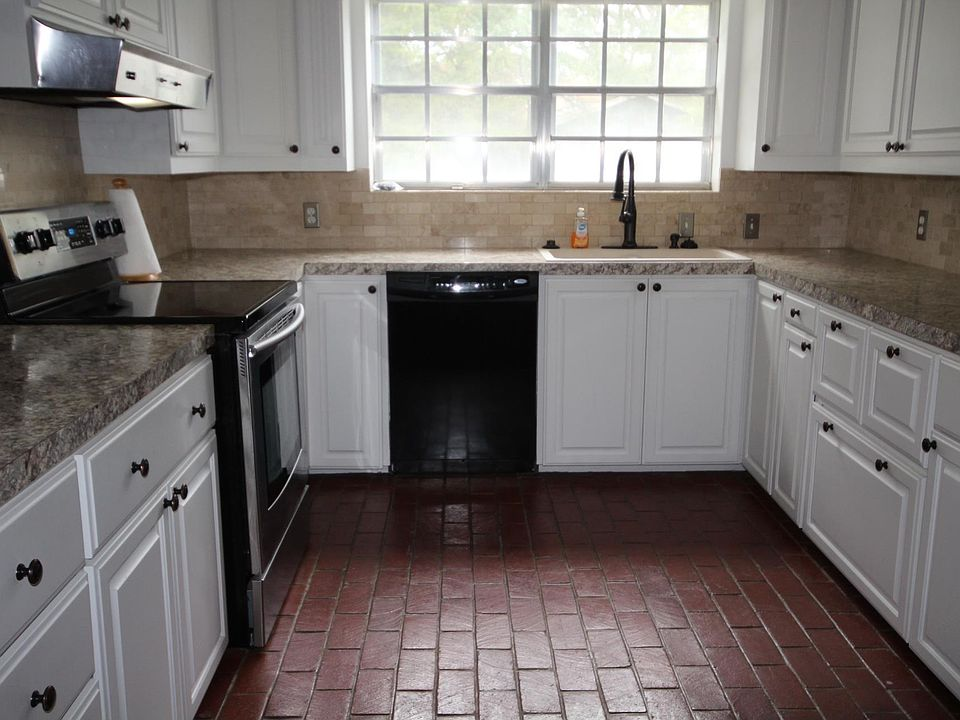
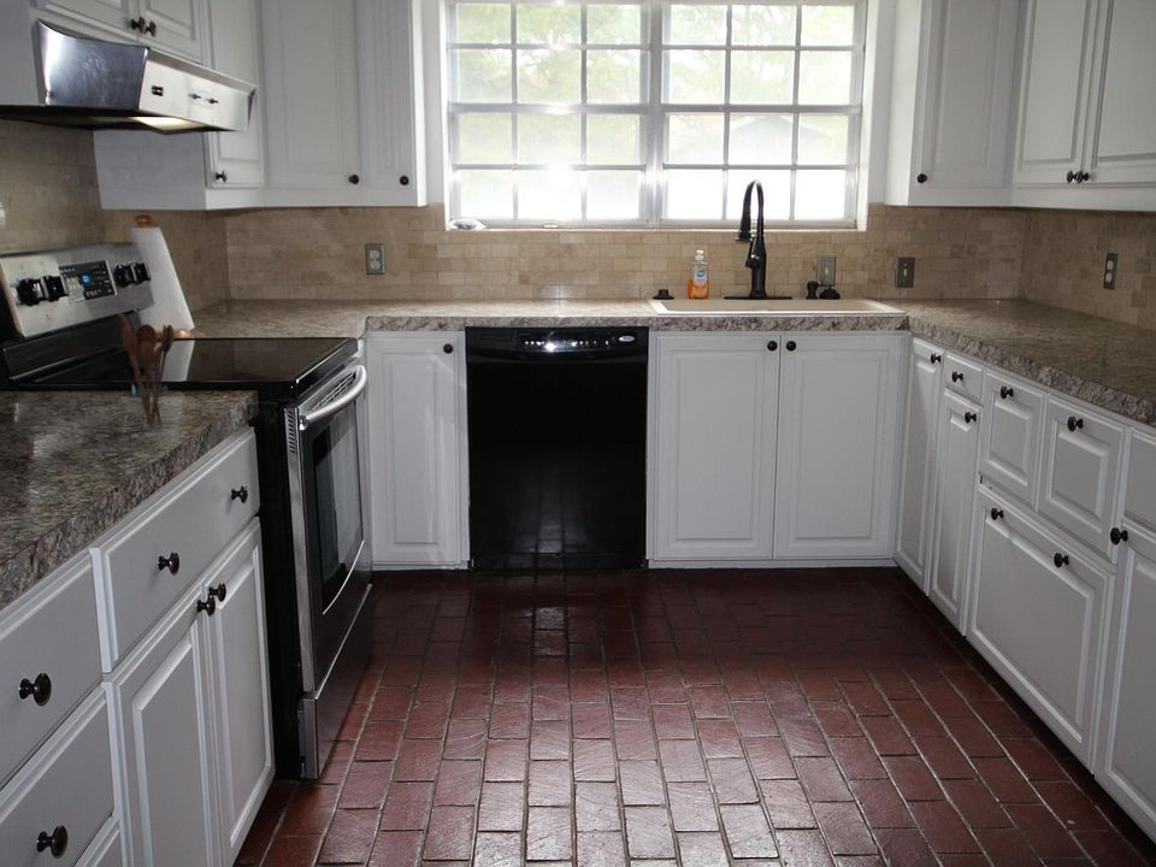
+ utensil holder (146, 370)
